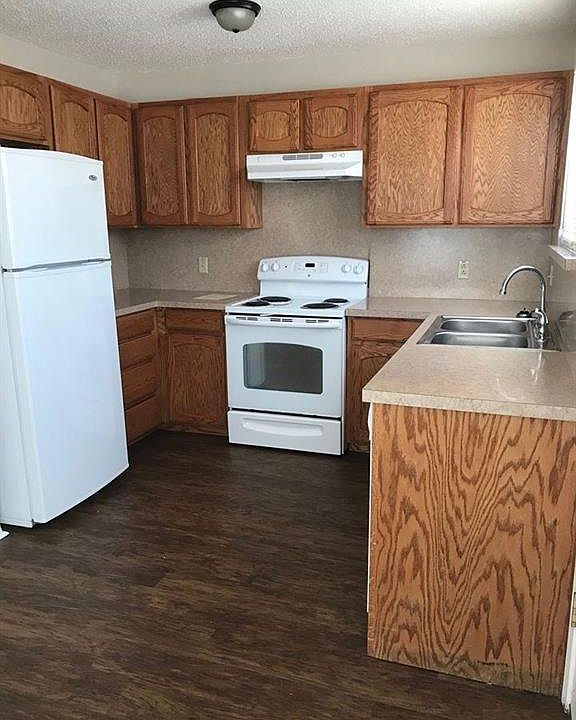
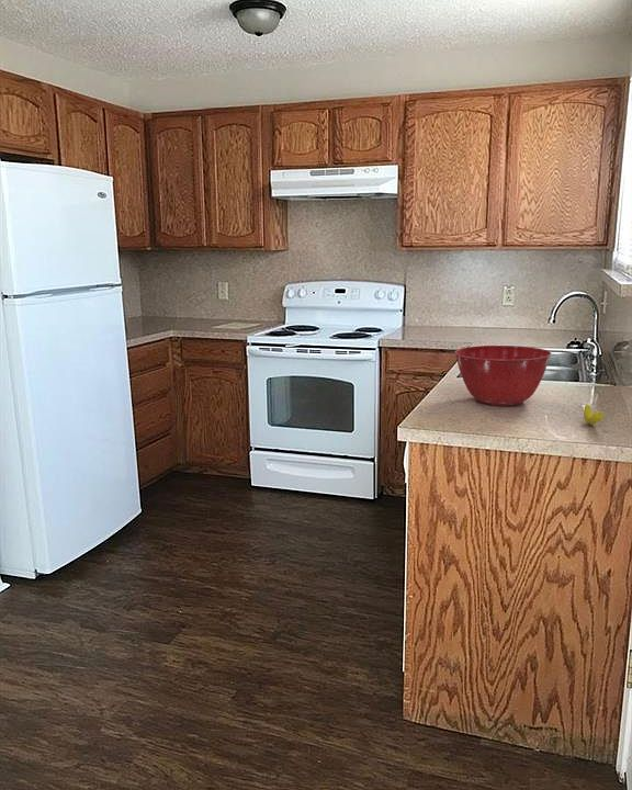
+ fruit (592, 416)
+ mixing bowl (500, 375)
